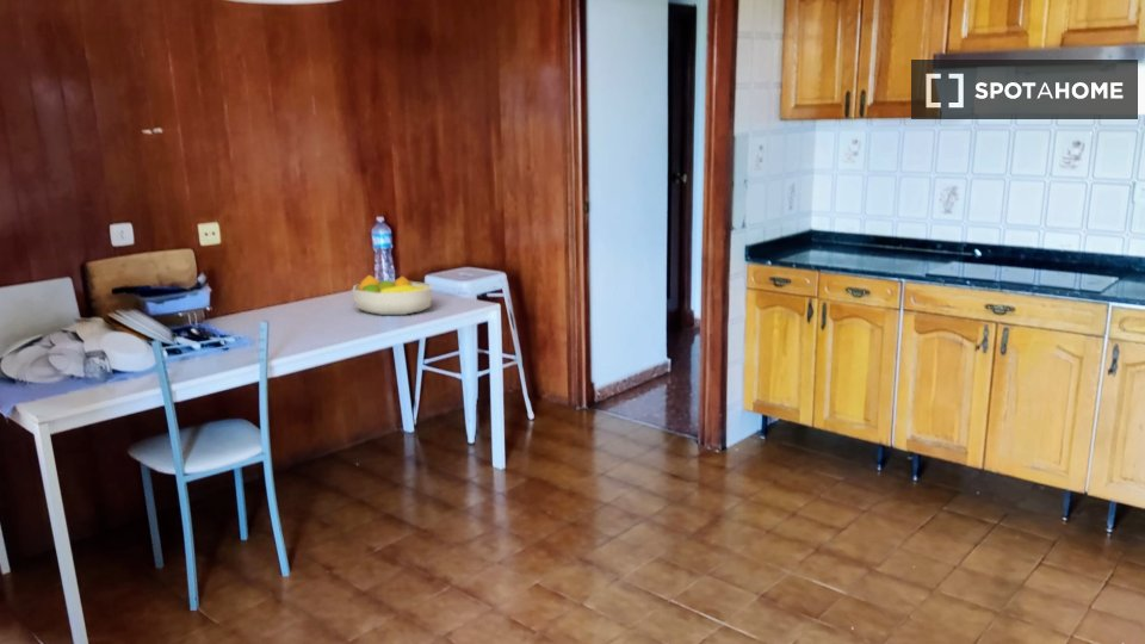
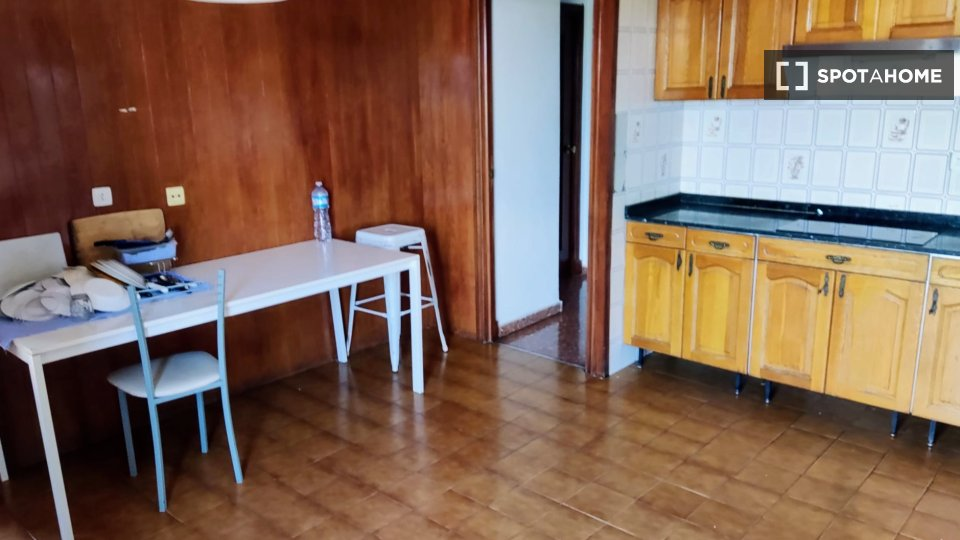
- fruit bowl (392, 292)
